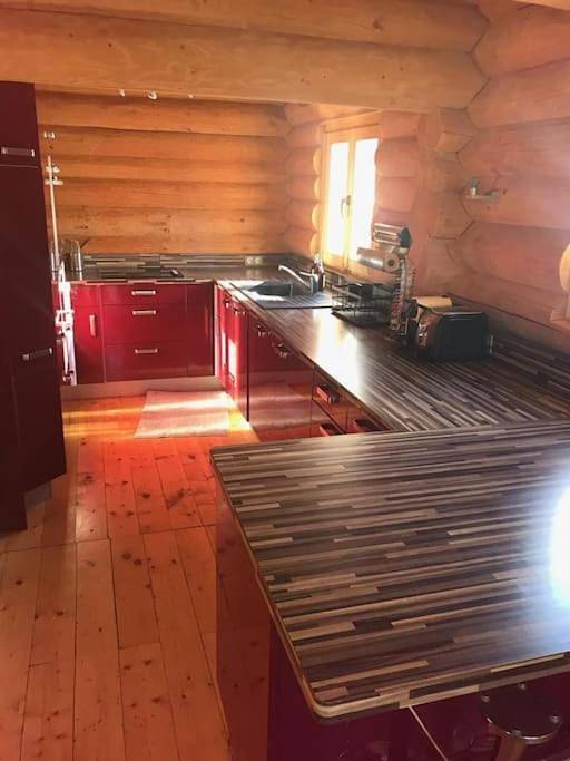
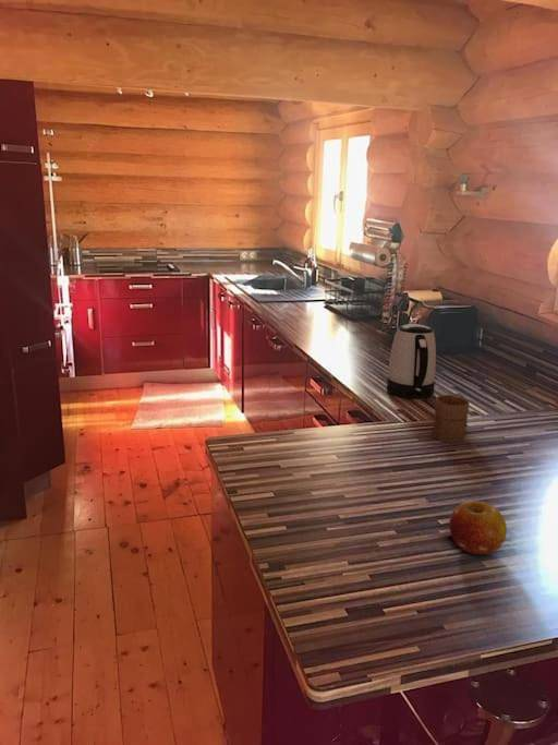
+ cup (450, 418)
+ fruit (476, 527)
+ kettle (414, 360)
